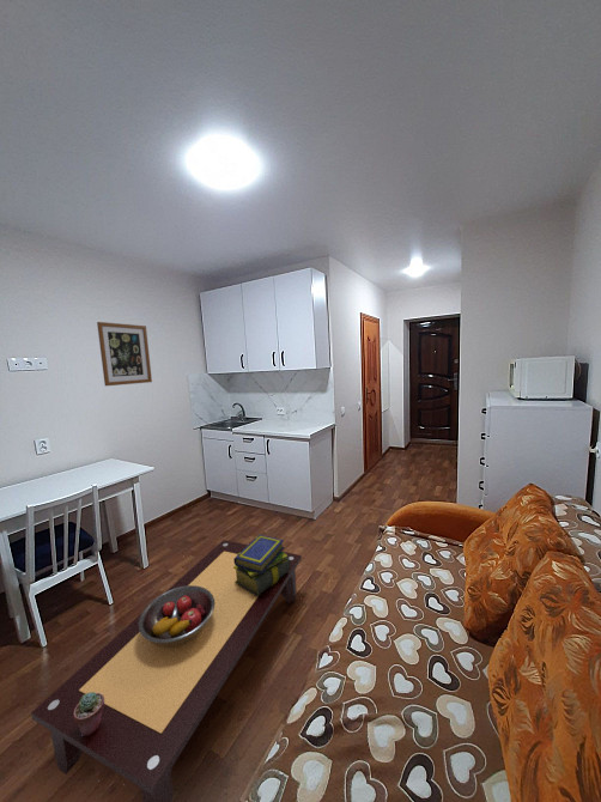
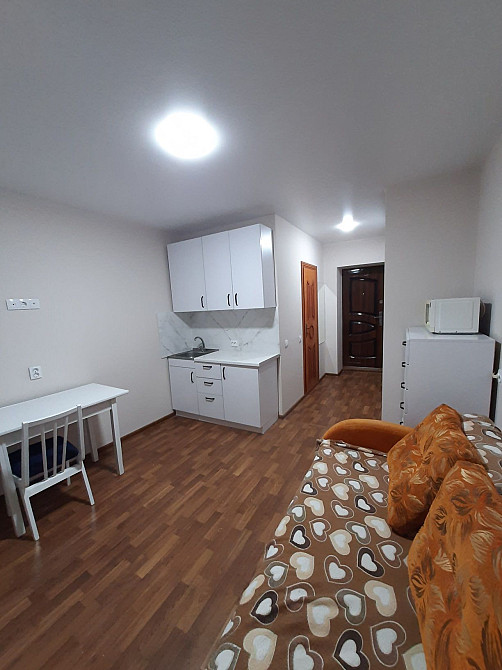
- wall art (126, 354)
- fruit bowl (178, 616)
- coffee table (205, 638)
- potted succulent (89, 710)
- stack of books (261, 563)
